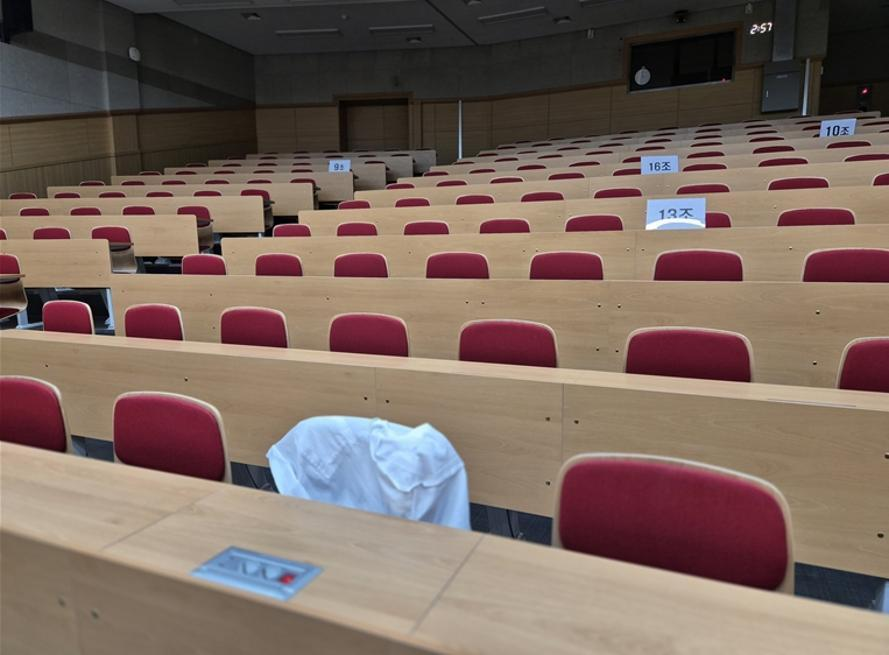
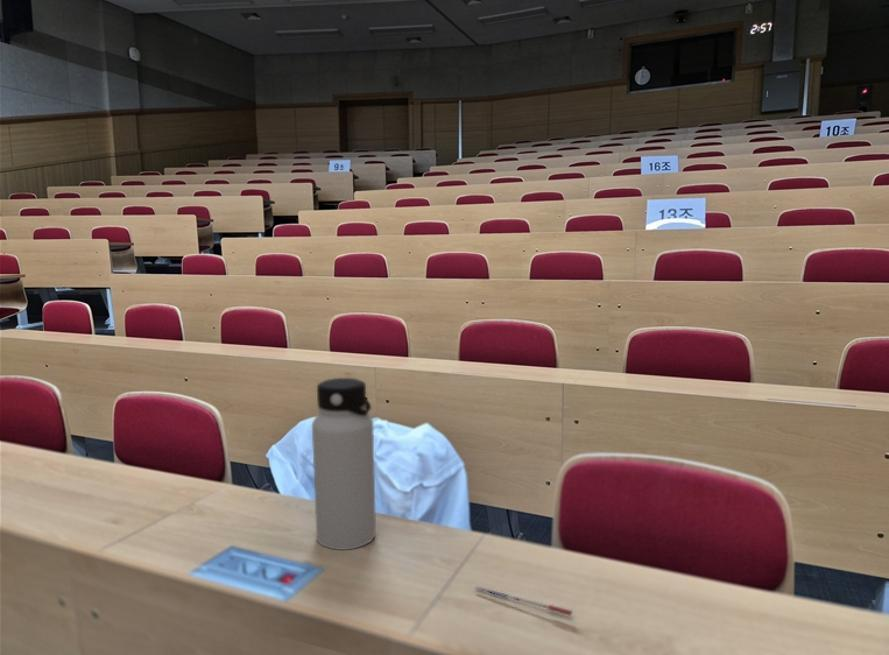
+ water bottle (343, 460)
+ pen (521, 599)
